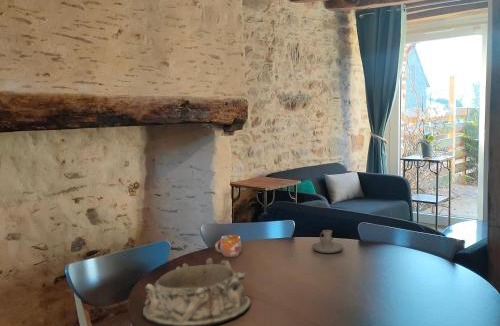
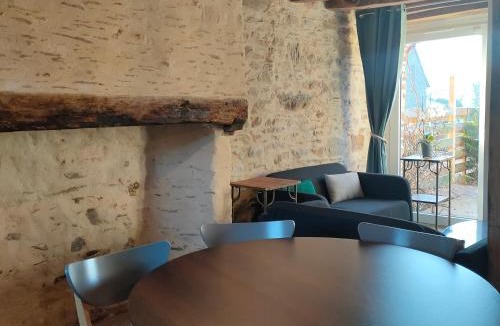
- candle holder (326, 240)
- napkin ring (198, 290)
- mug (228, 246)
